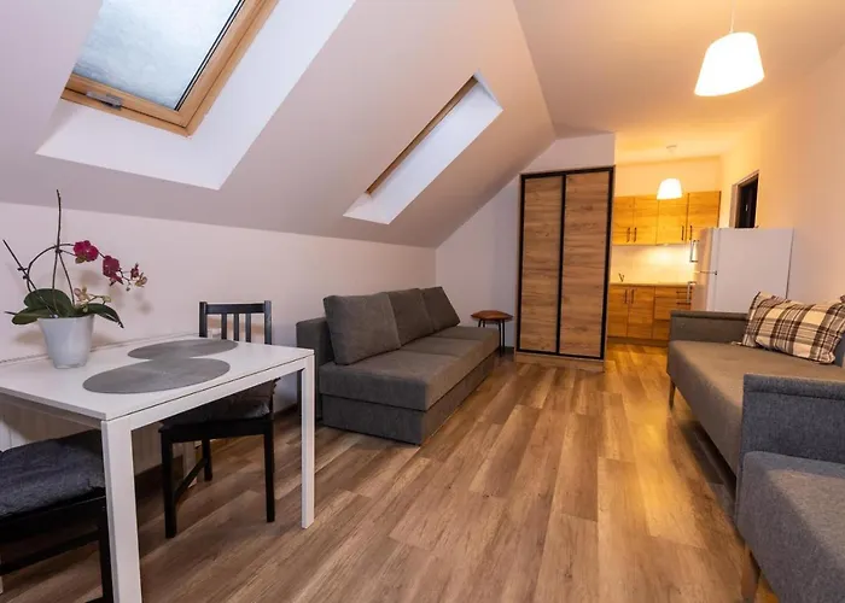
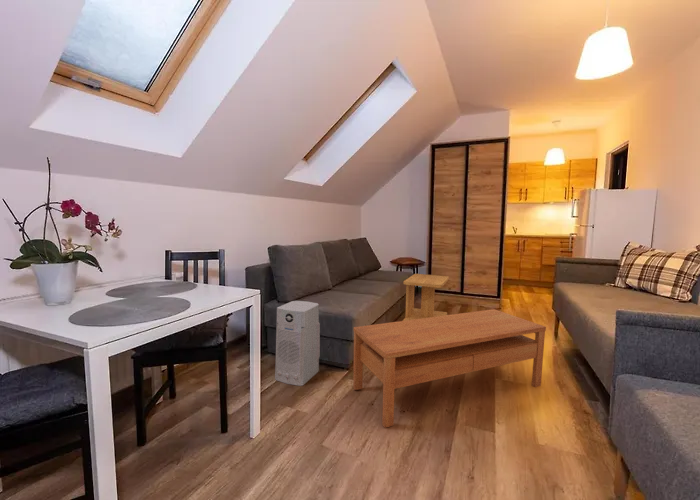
+ side table (426, 299)
+ air purifier (298, 340)
+ coffee table (449, 357)
